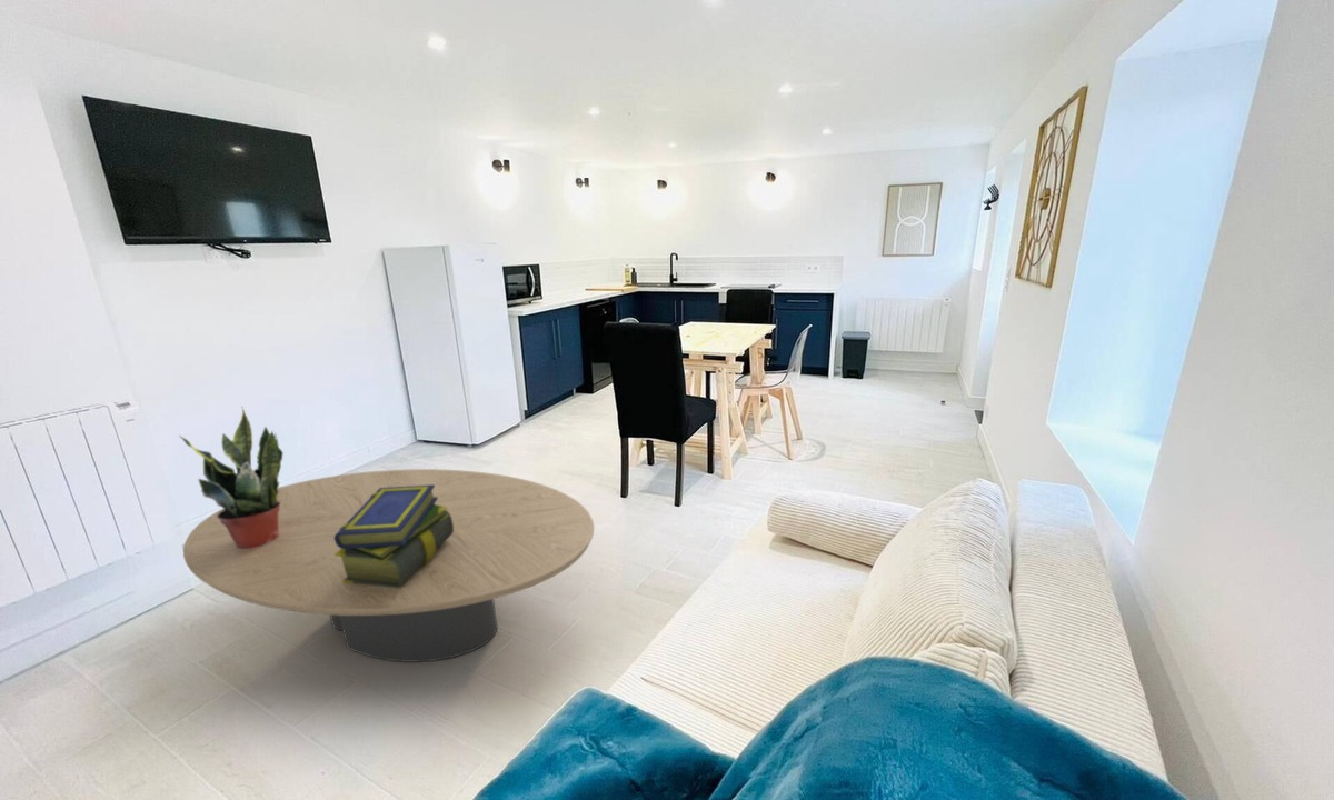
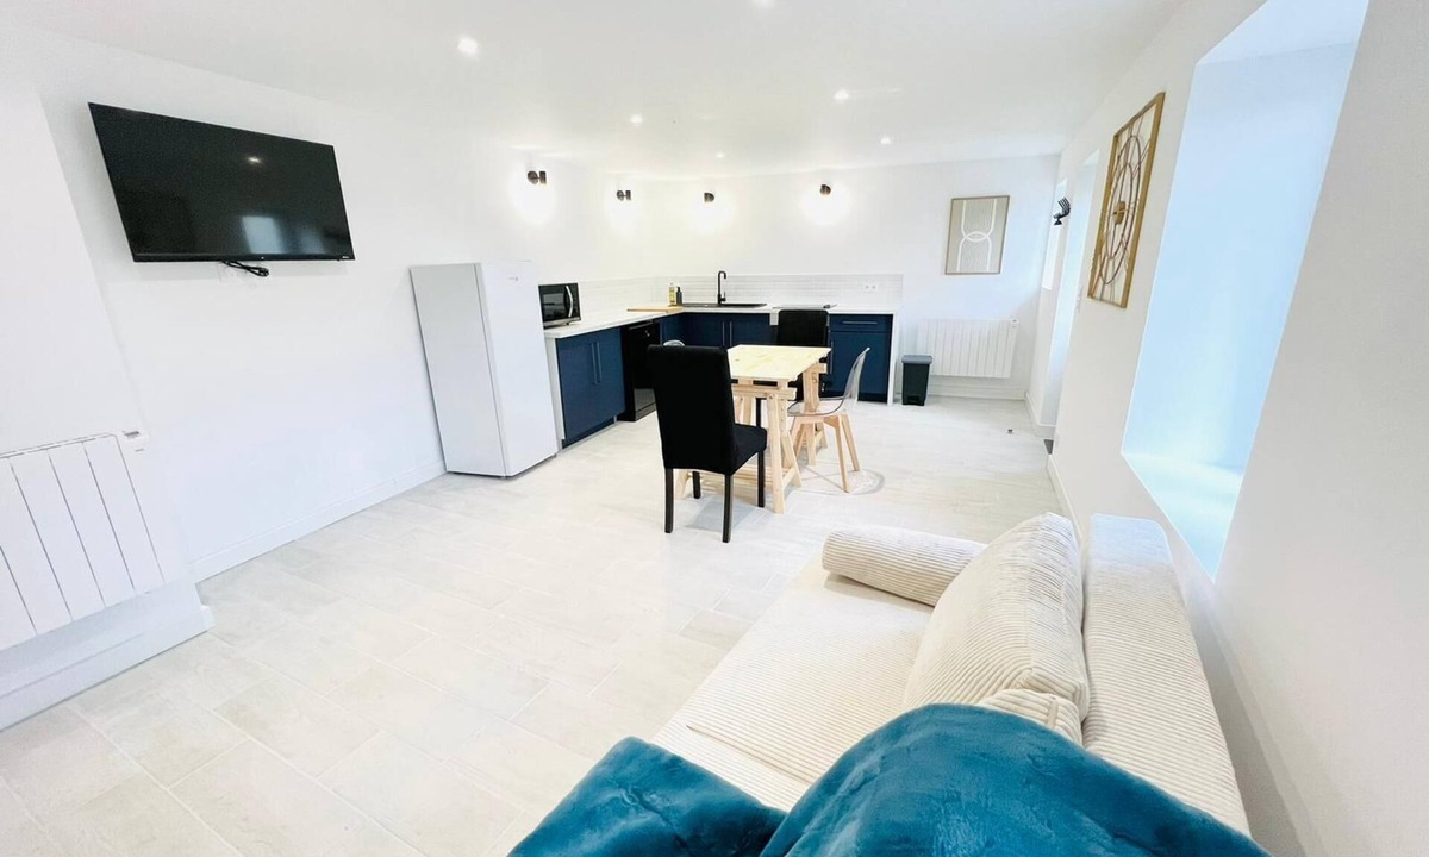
- coffee table (409, 578)
- stack of books (396, 531)
- potted plant (231, 480)
